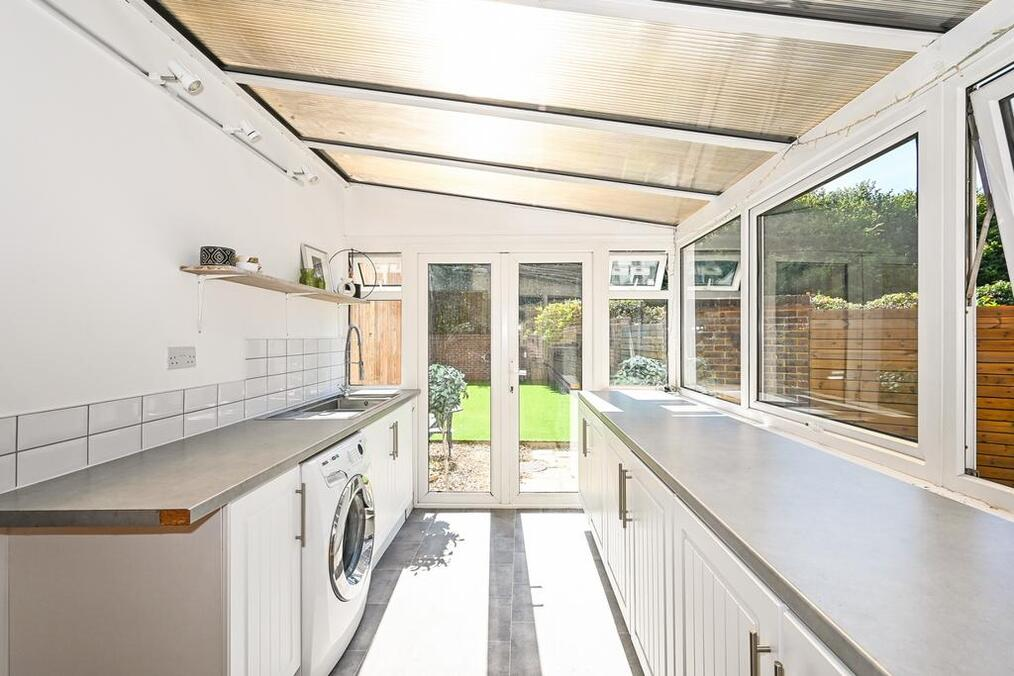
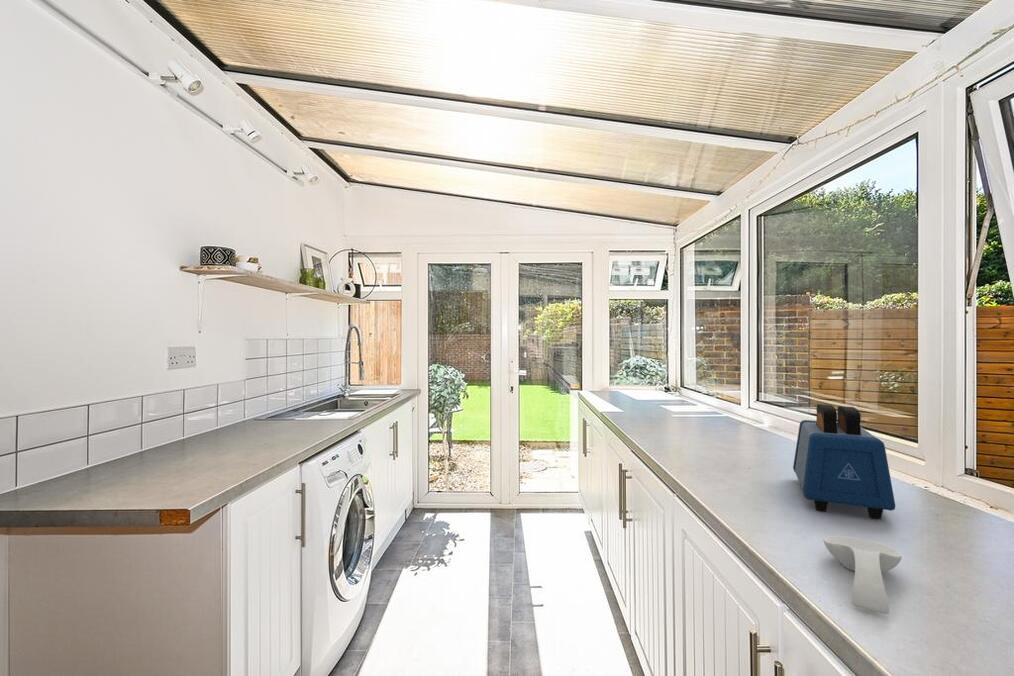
+ toaster (837, 452)
+ spoon rest (864, 560)
